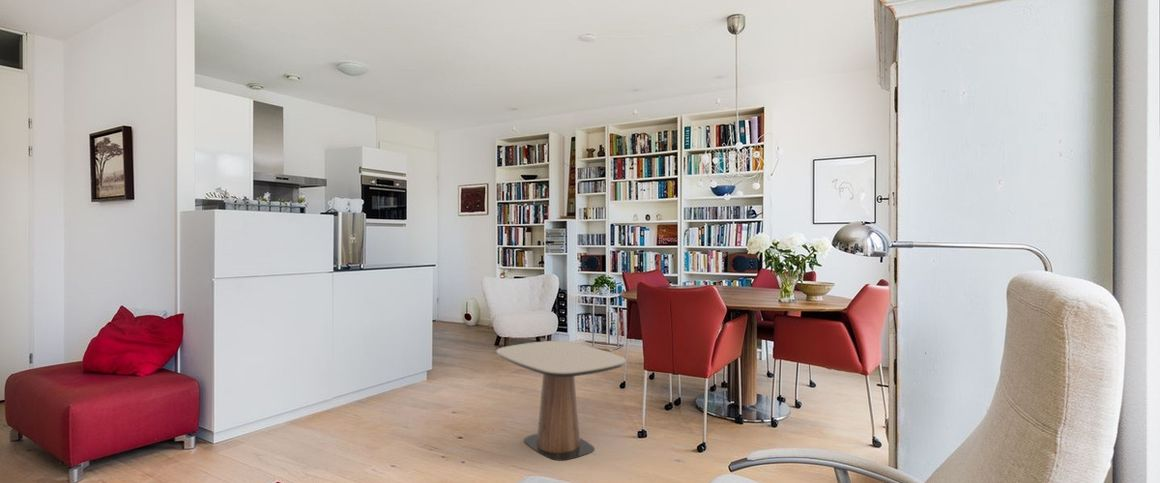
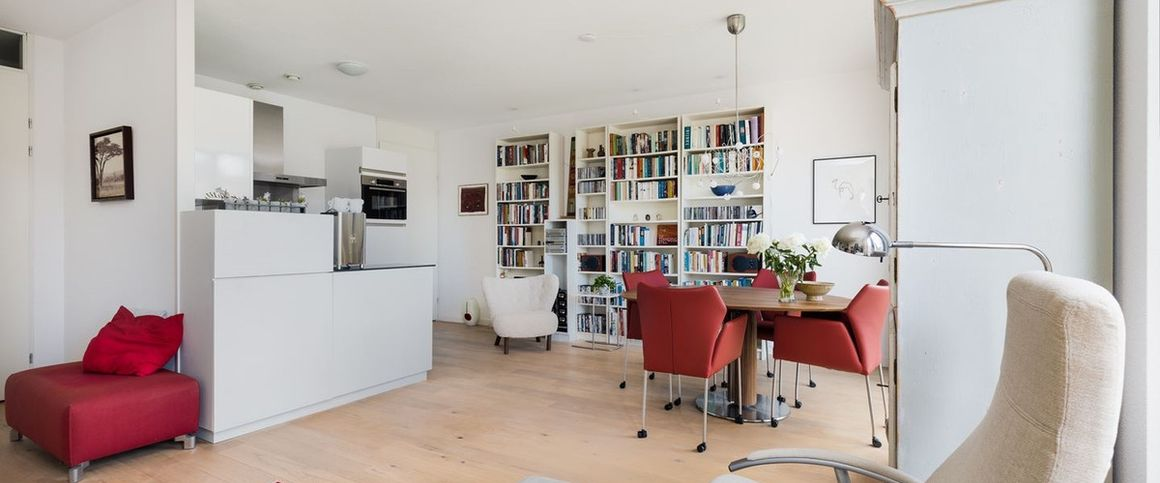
- side table (558, 399)
